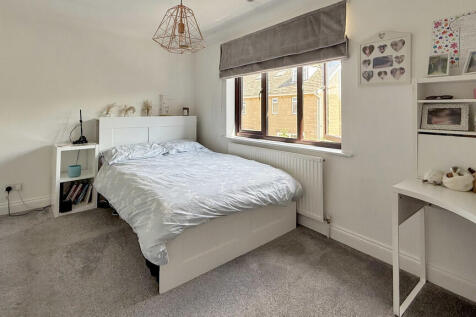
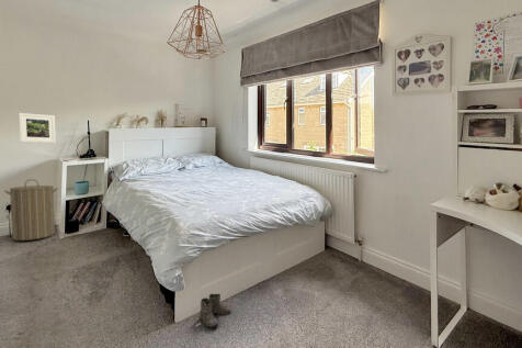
+ boots (213, 308)
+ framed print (37, 127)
+ laundry hamper (33, 207)
